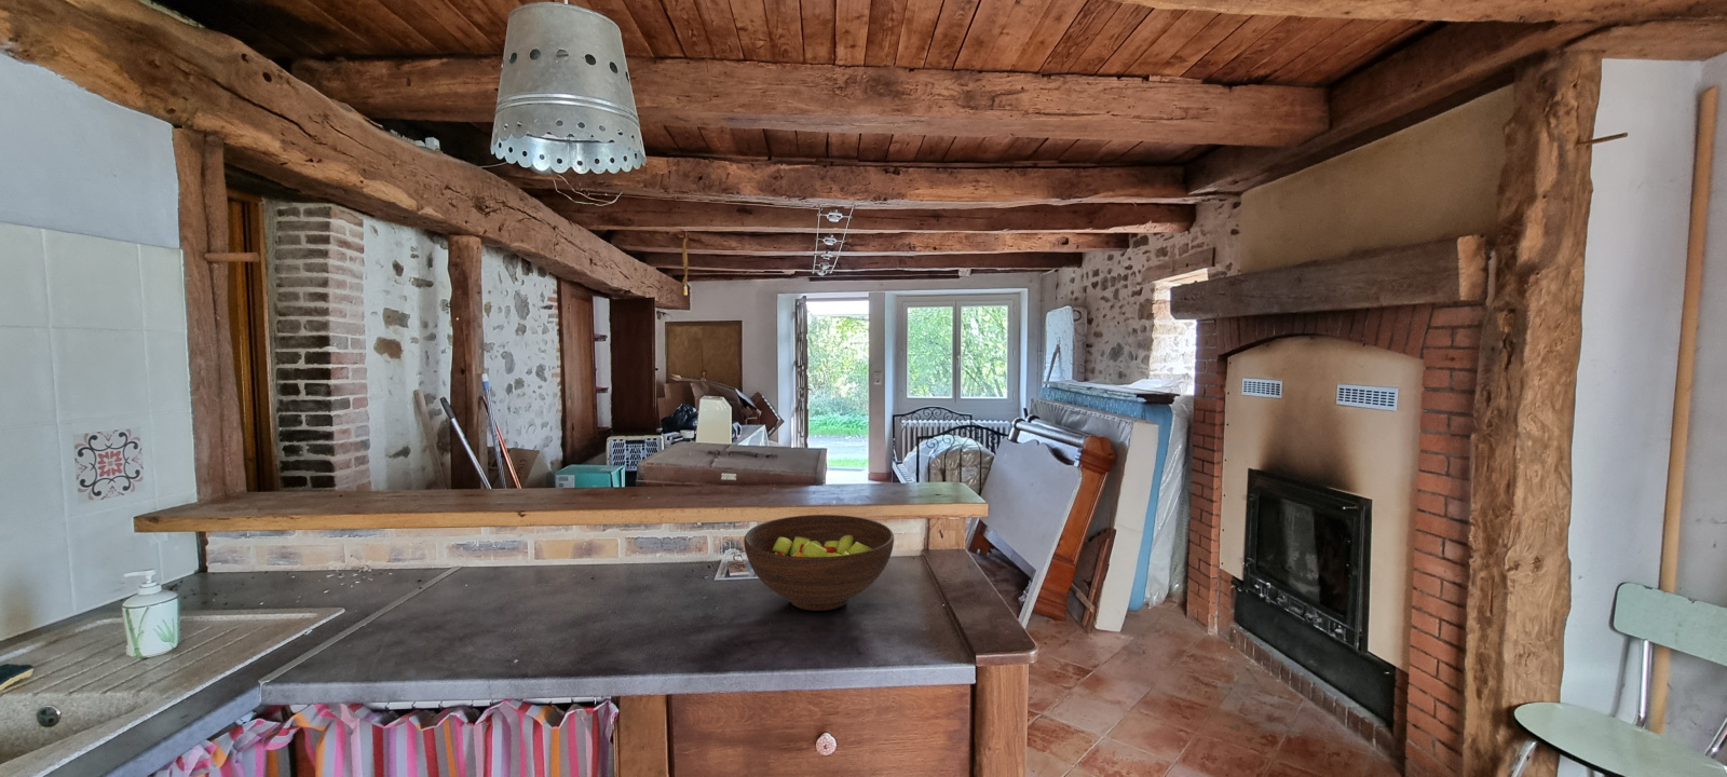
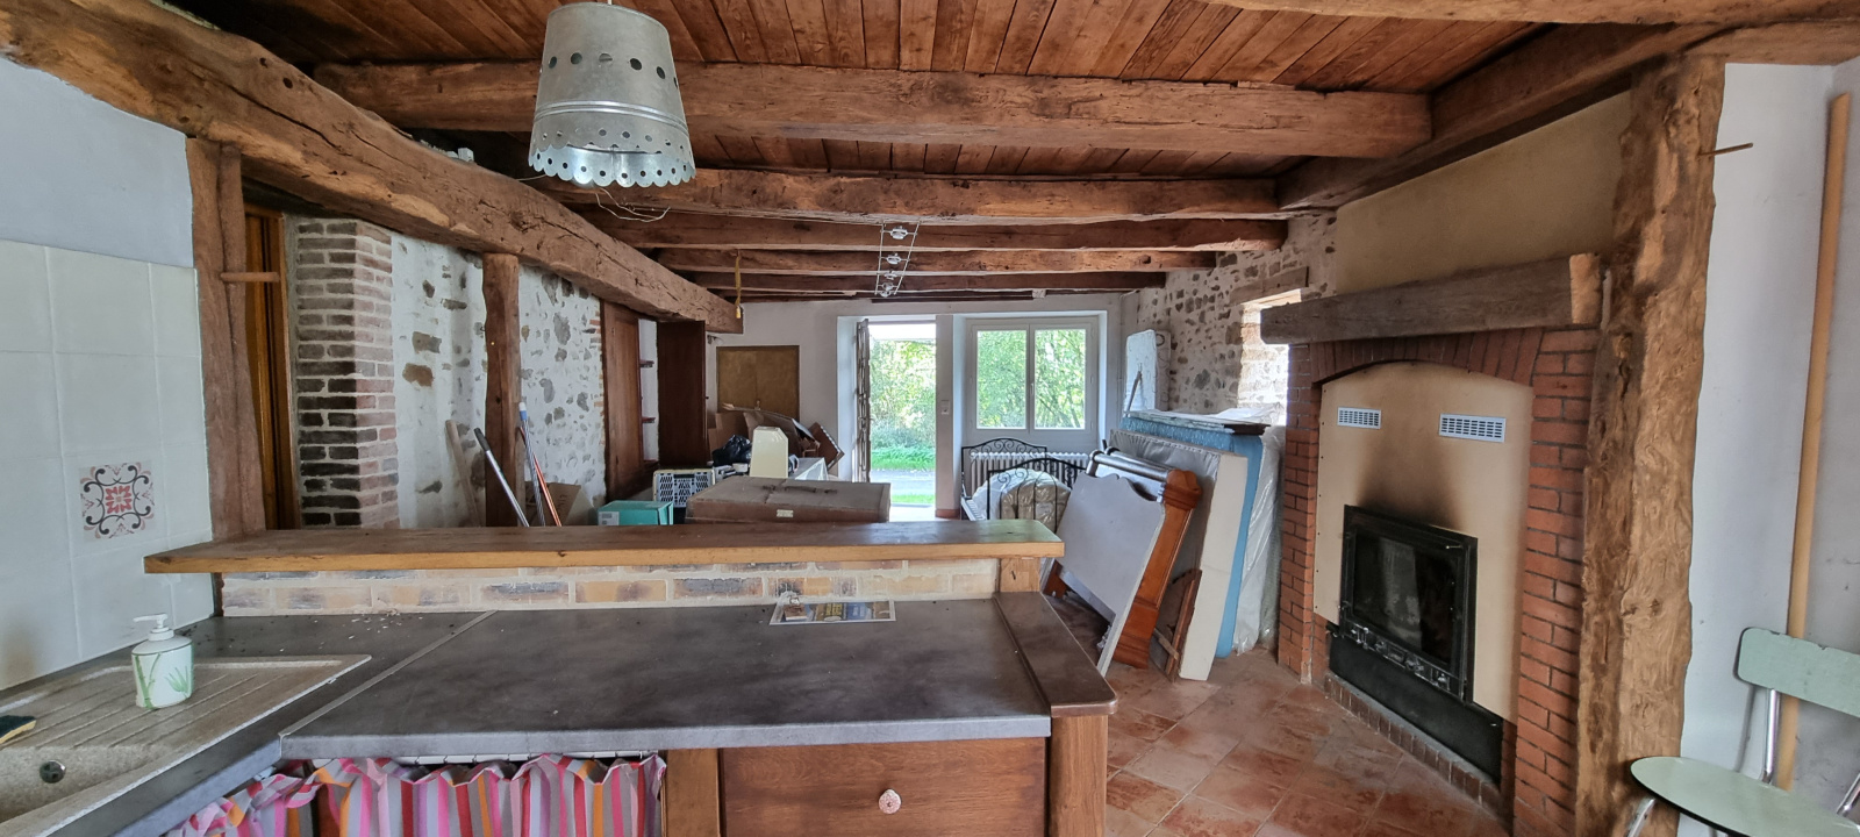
- fruit bowl (819, 567)
